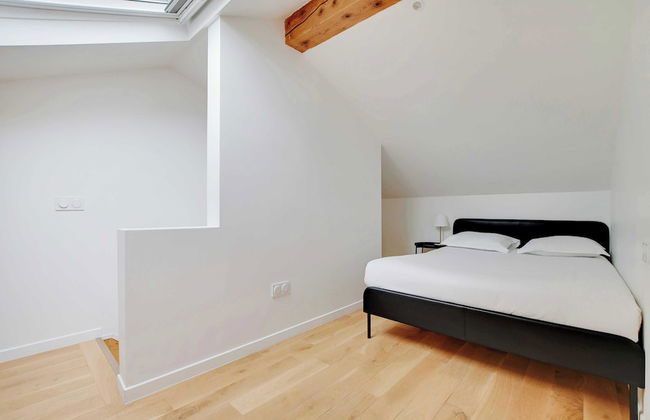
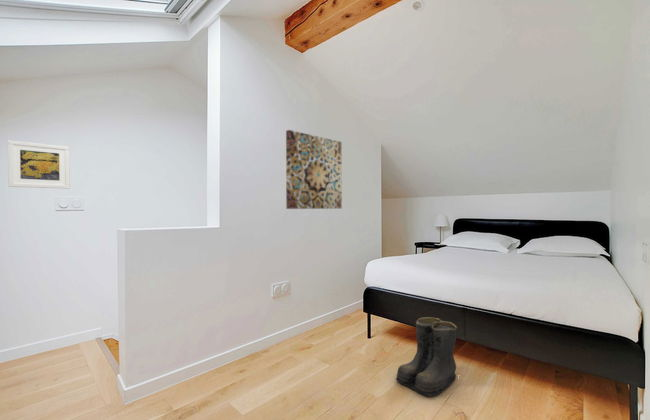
+ boots (427, 352)
+ wall art (315, 172)
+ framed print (40, 165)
